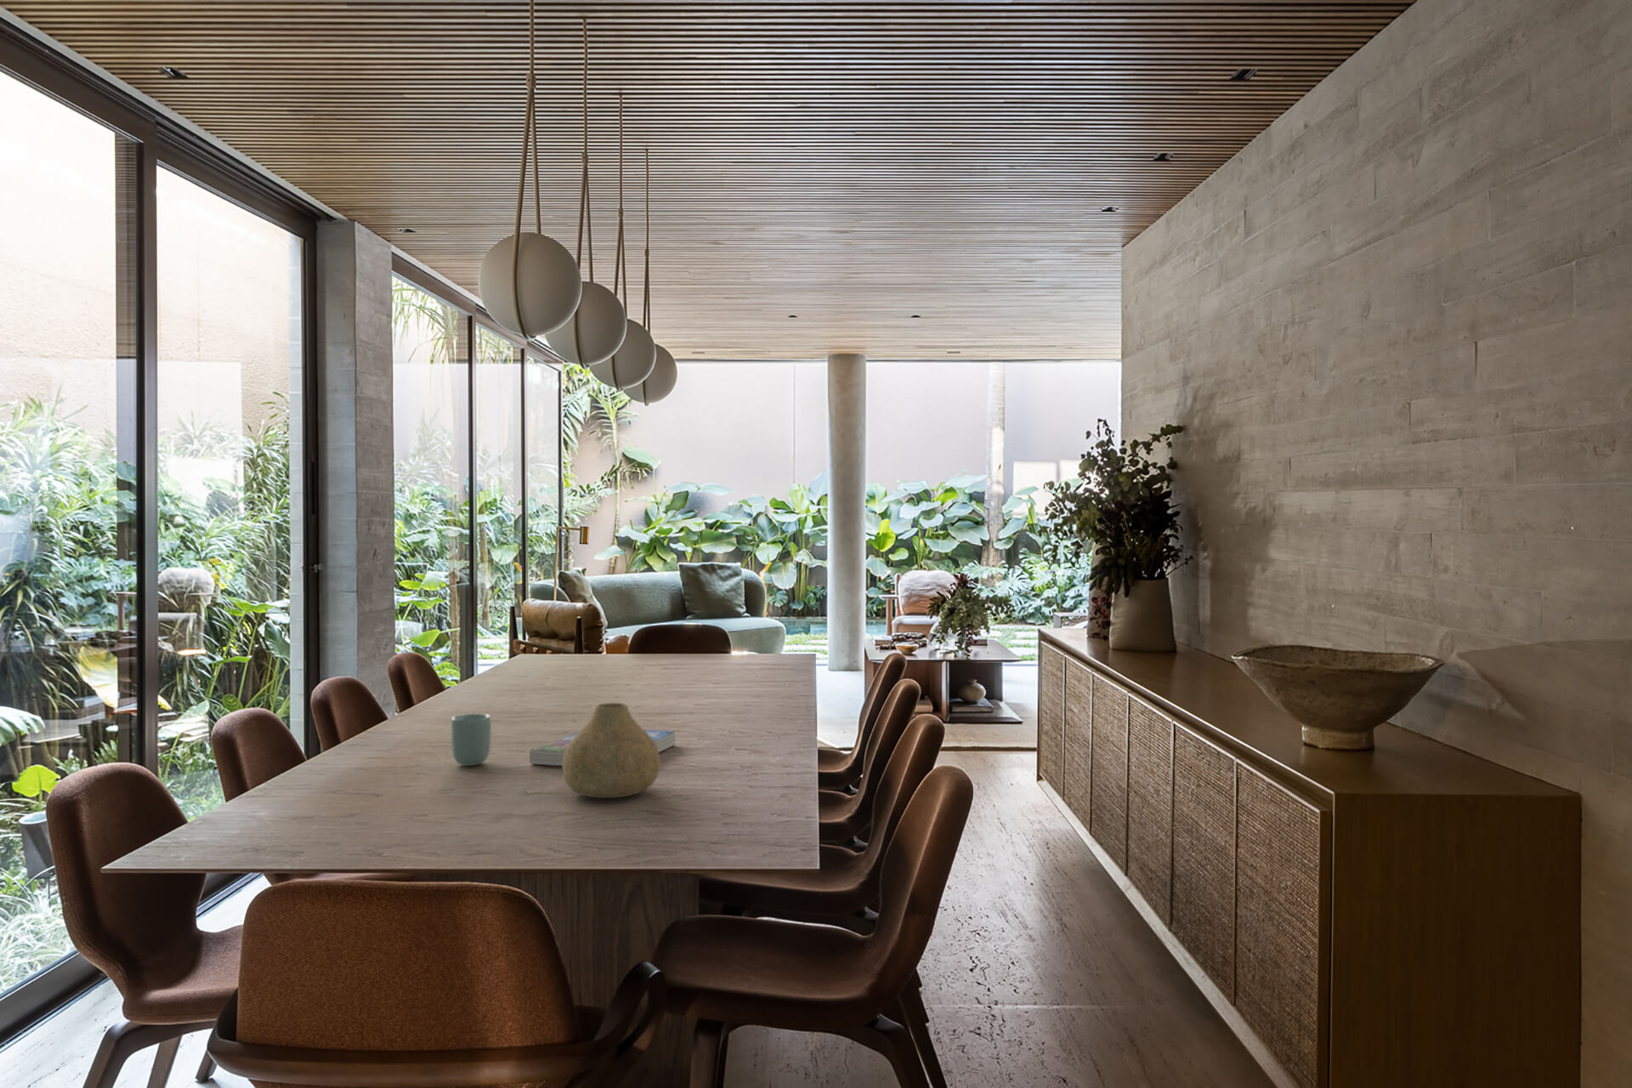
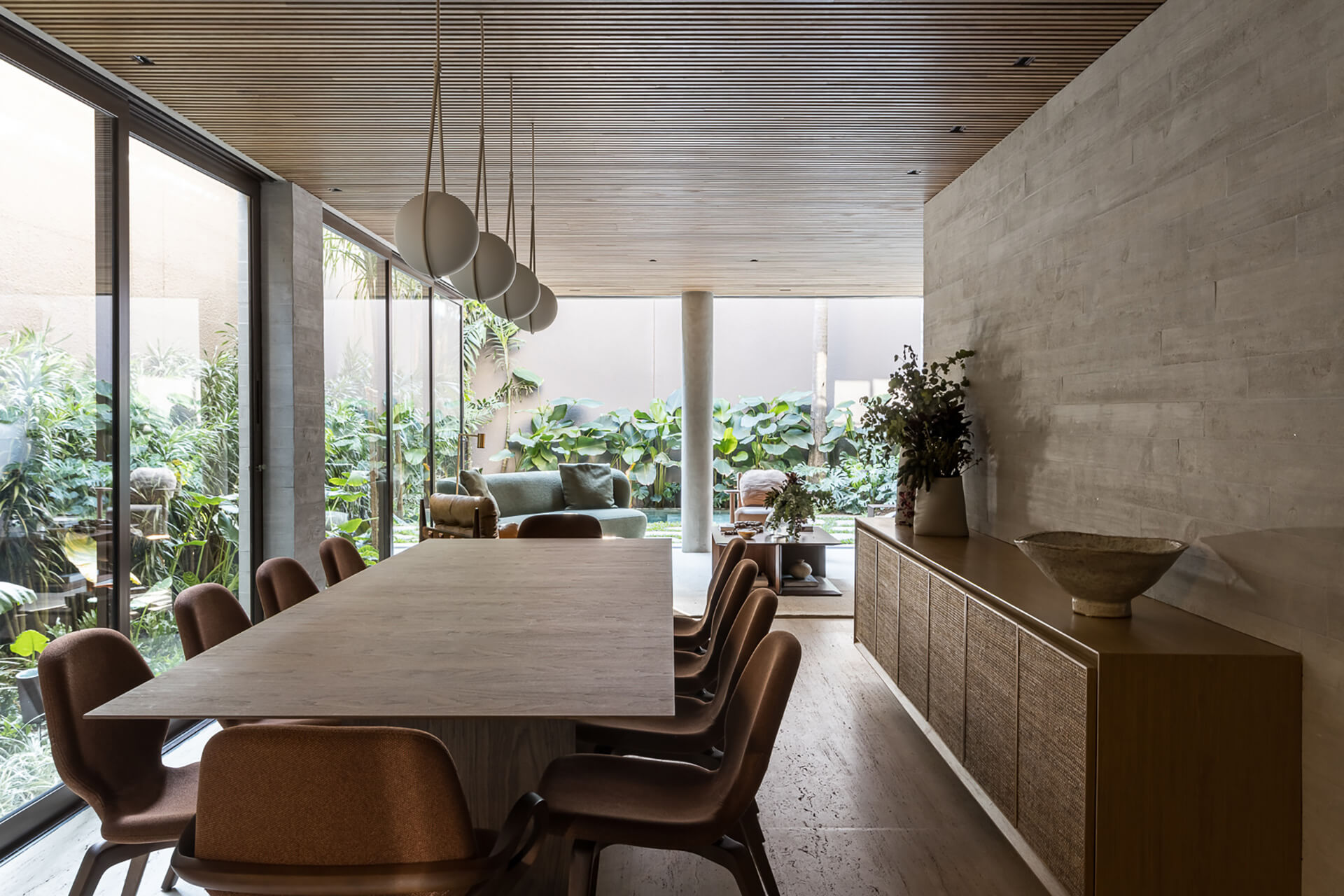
- vase (611, 748)
- book (578, 732)
- cup (471, 739)
